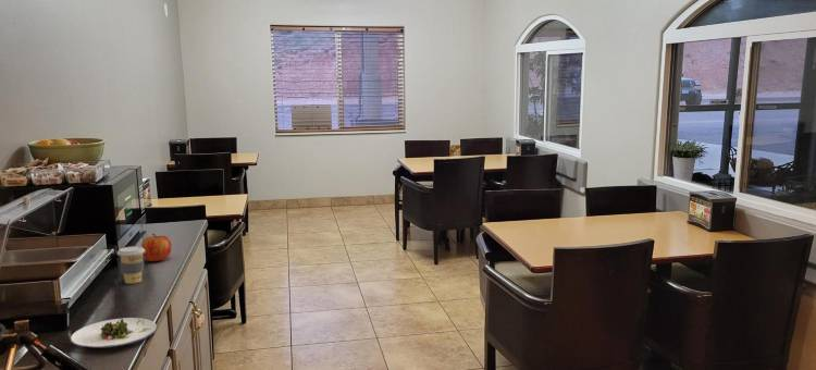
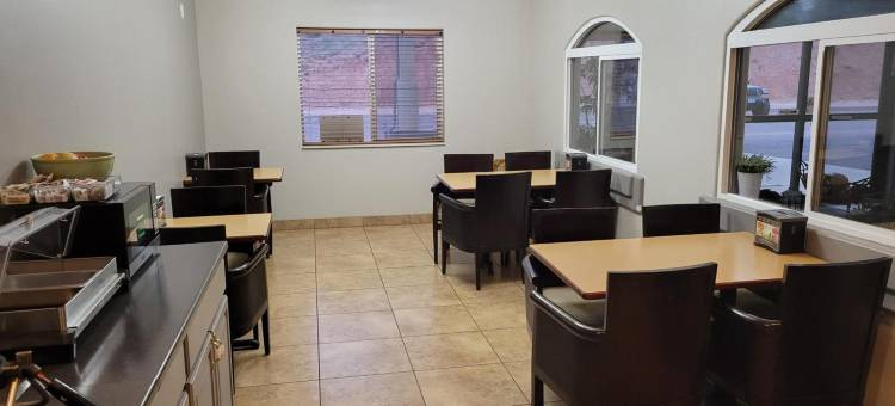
- apple (156, 246)
- coffee cup (132, 264)
- salad plate (114, 328)
